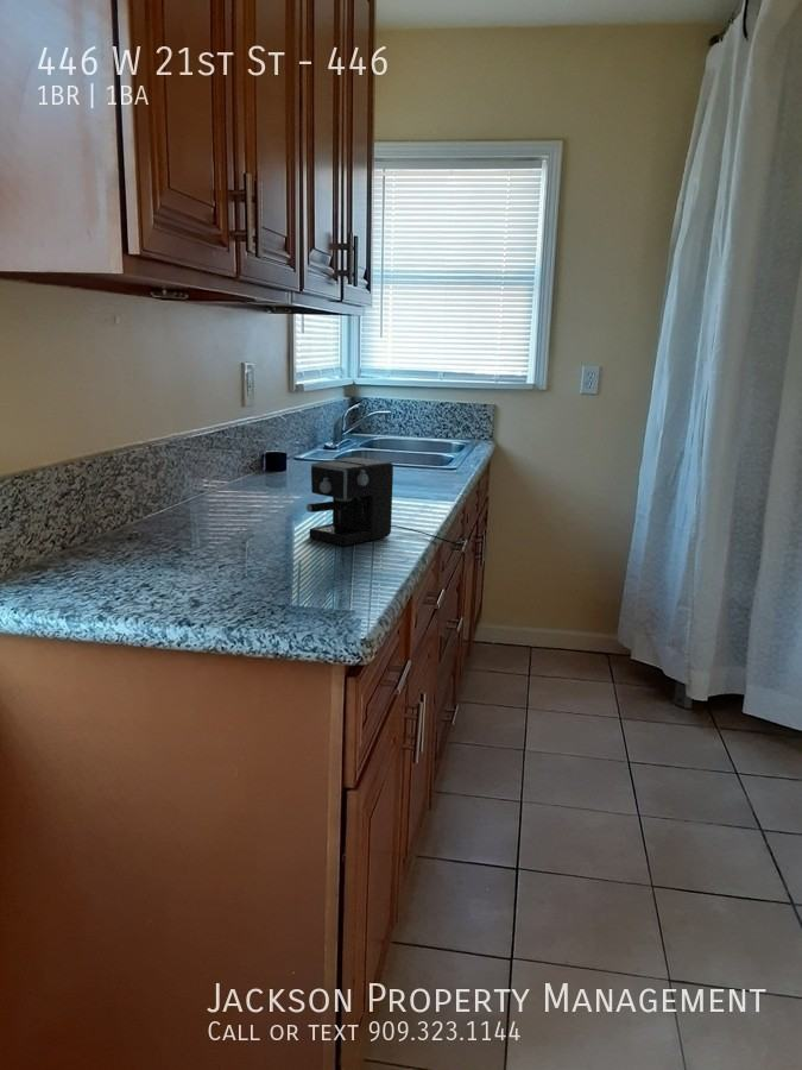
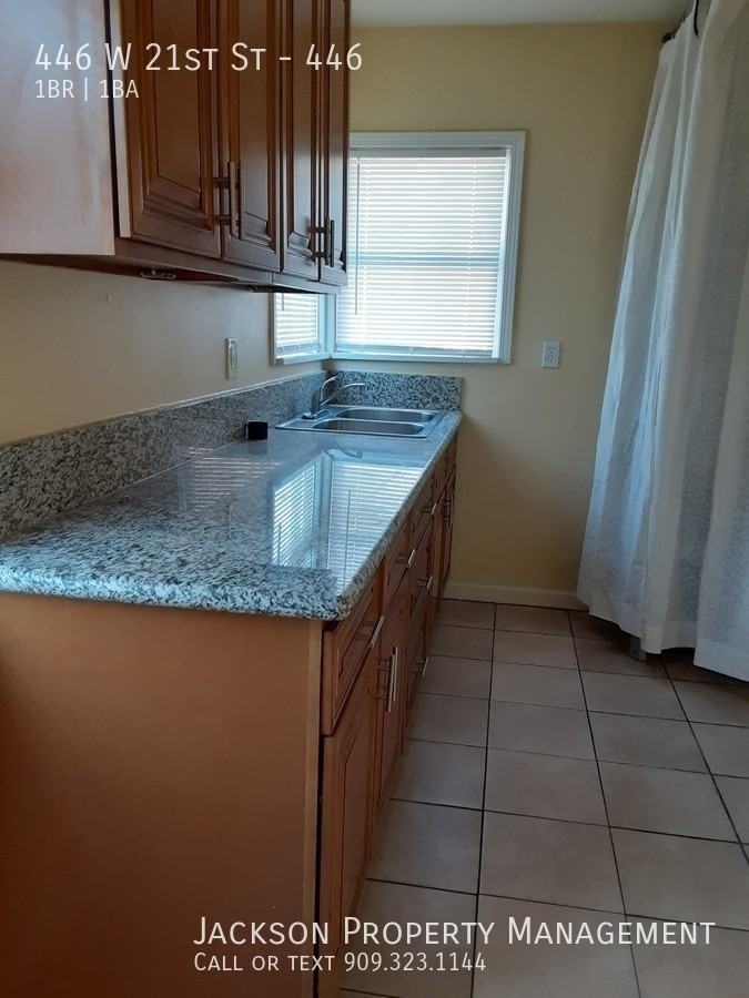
- coffee maker (384, 504)
